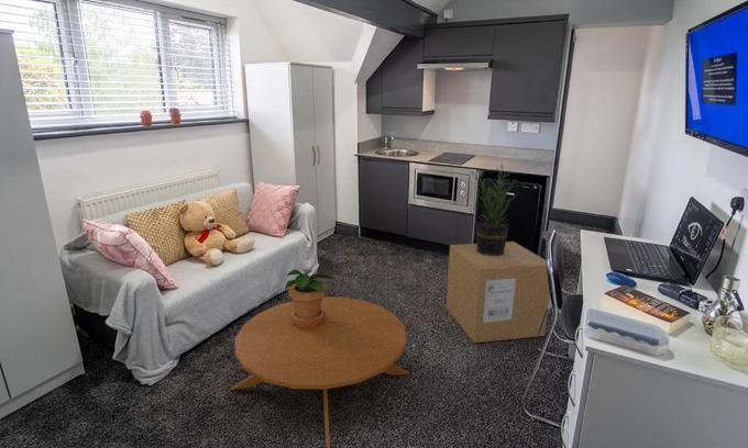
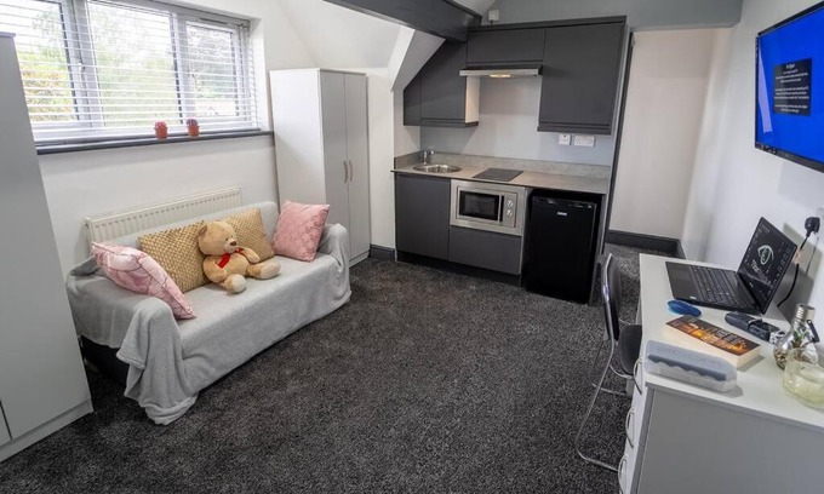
- potted plant (491, 209)
- coffee table (322, 357)
- potted plant (309, 293)
- cardboard box (495, 288)
